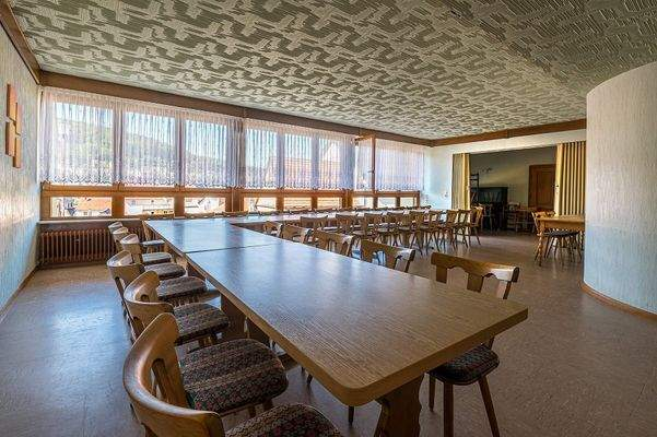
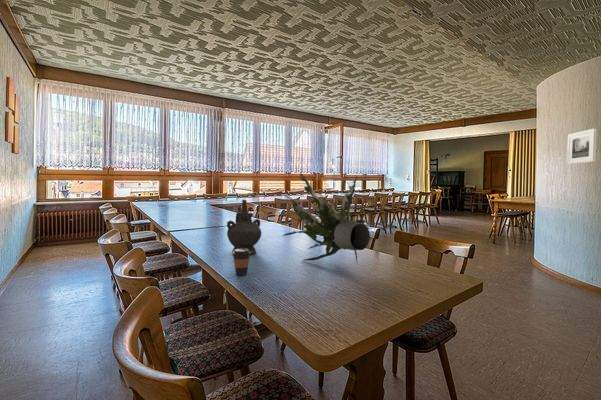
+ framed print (580, 147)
+ ceremonial vessel (243, 226)
+ plant (335, 220)
+ coffee cup (241, 262)
